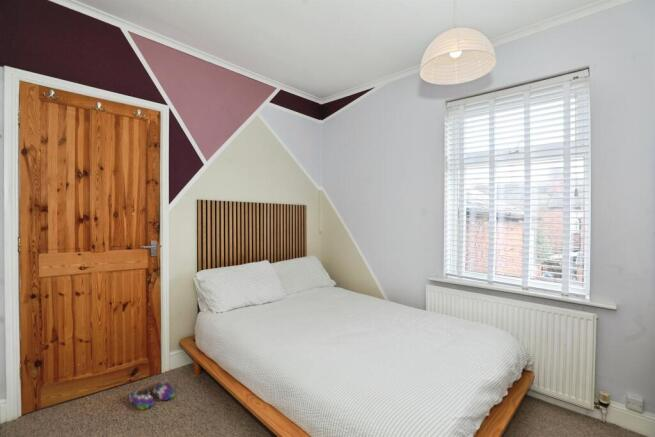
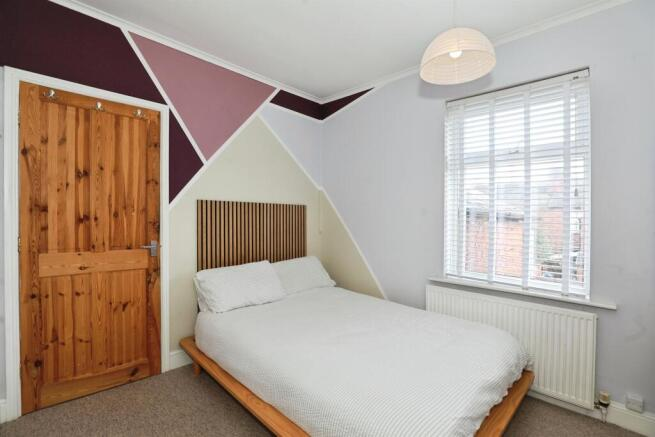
- slippers (152, 391)
